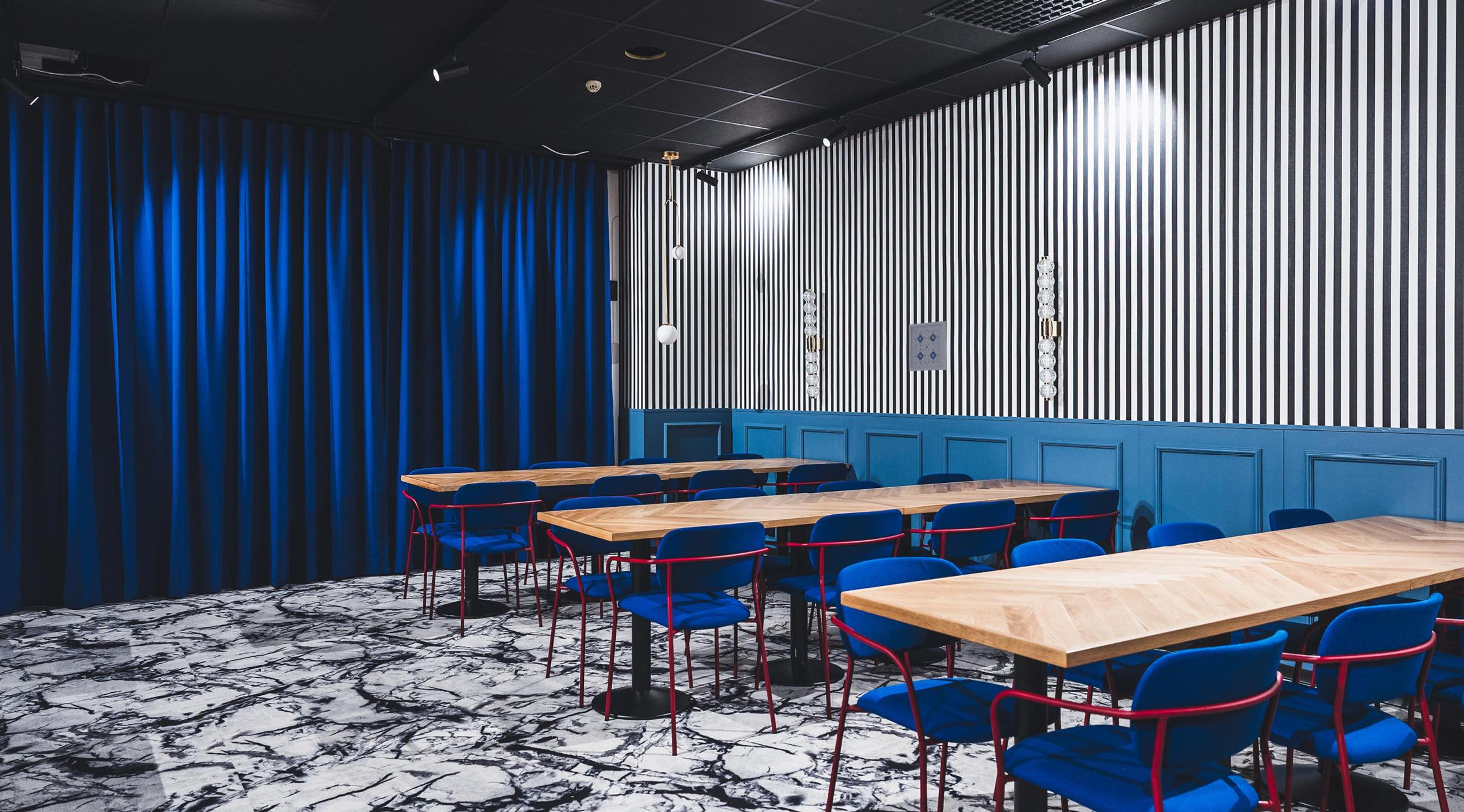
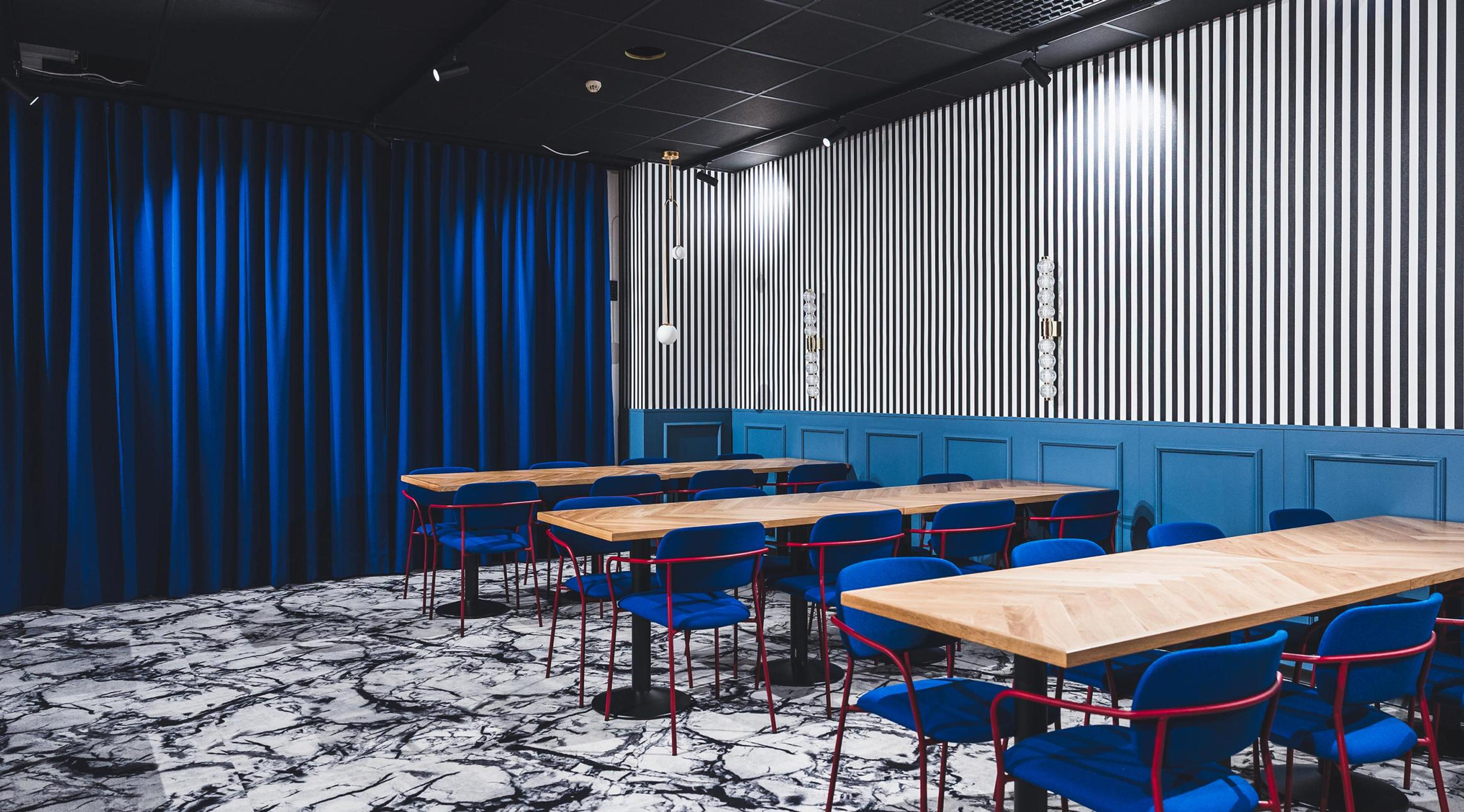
- wall art (927, 346)
